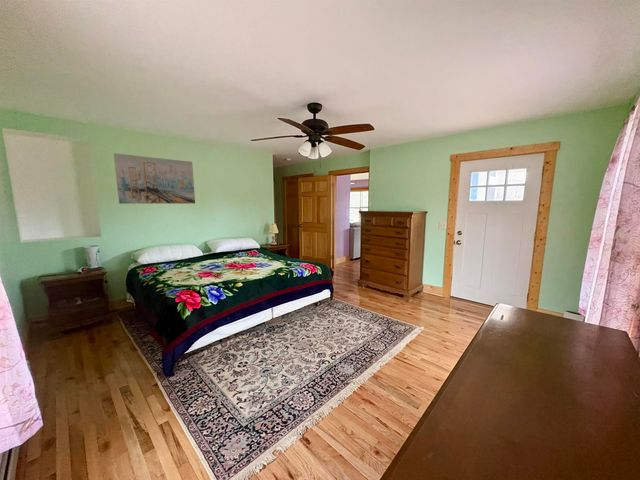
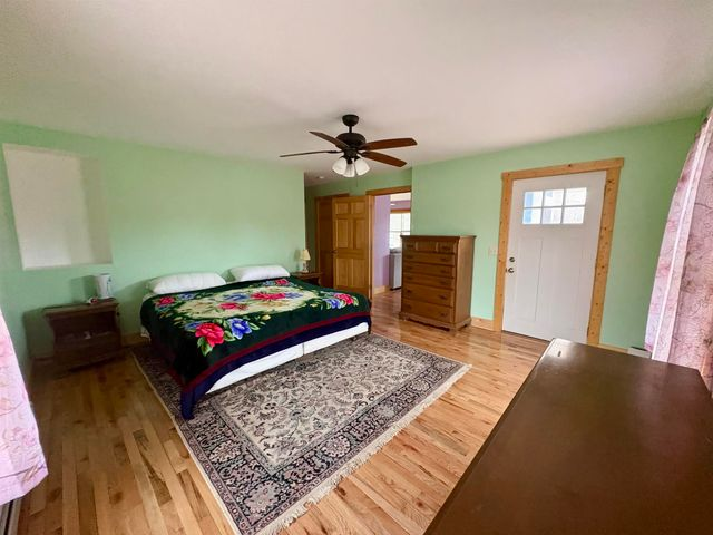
- wall art (158, 181)
